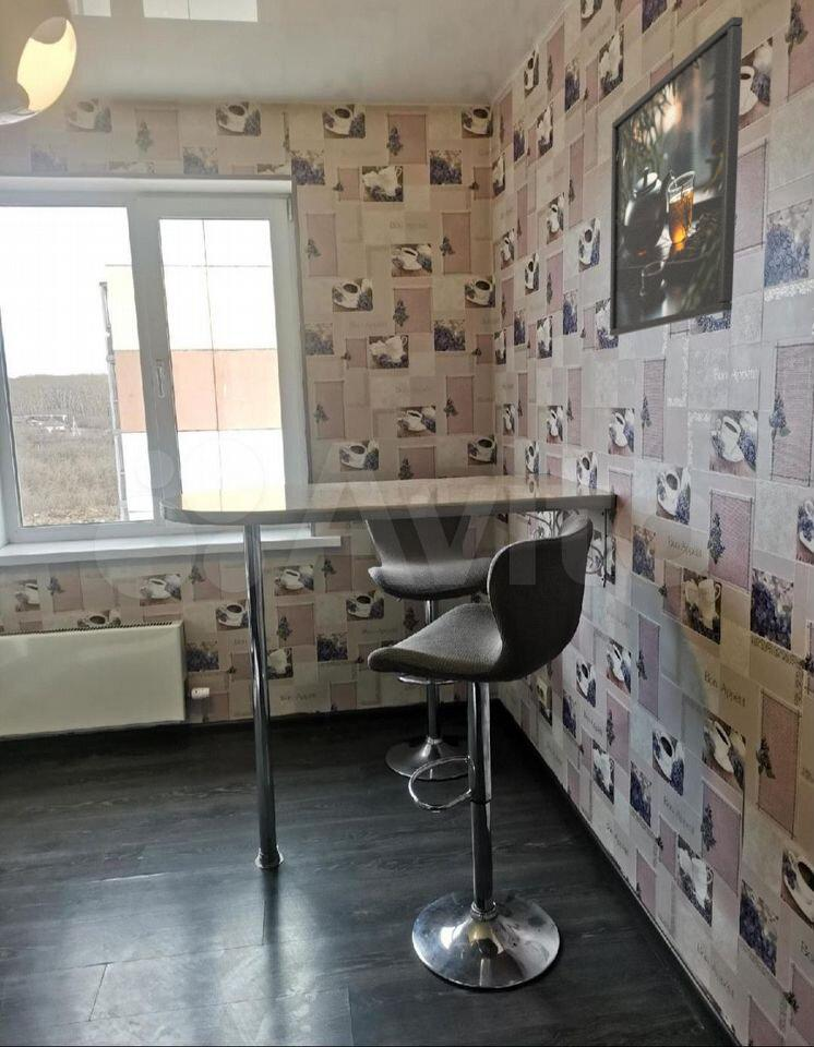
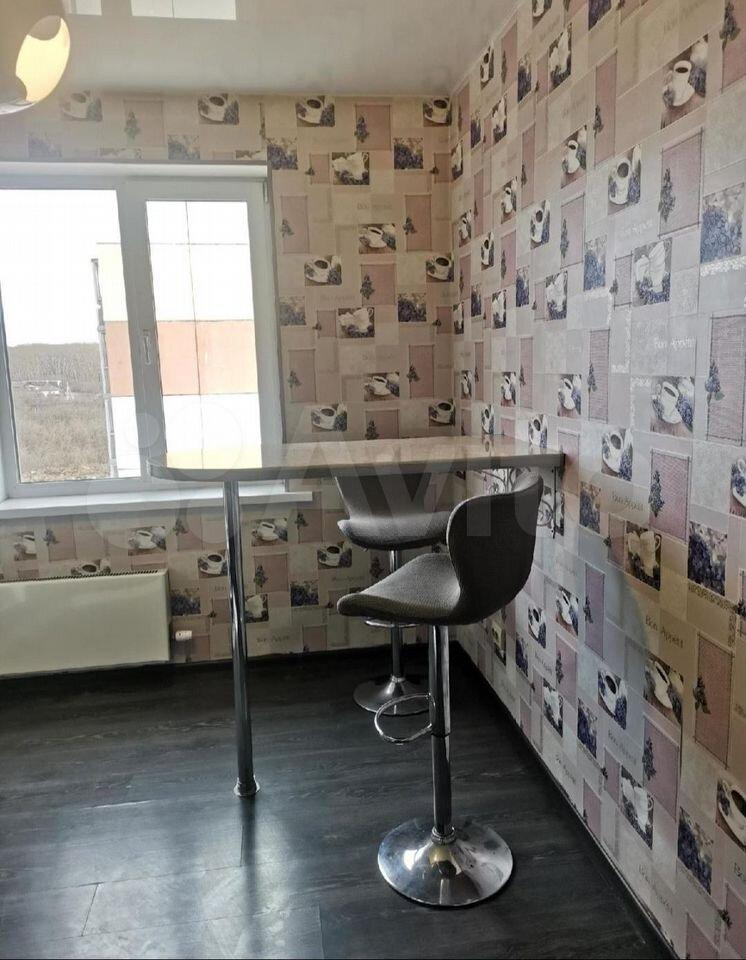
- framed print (663, 204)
